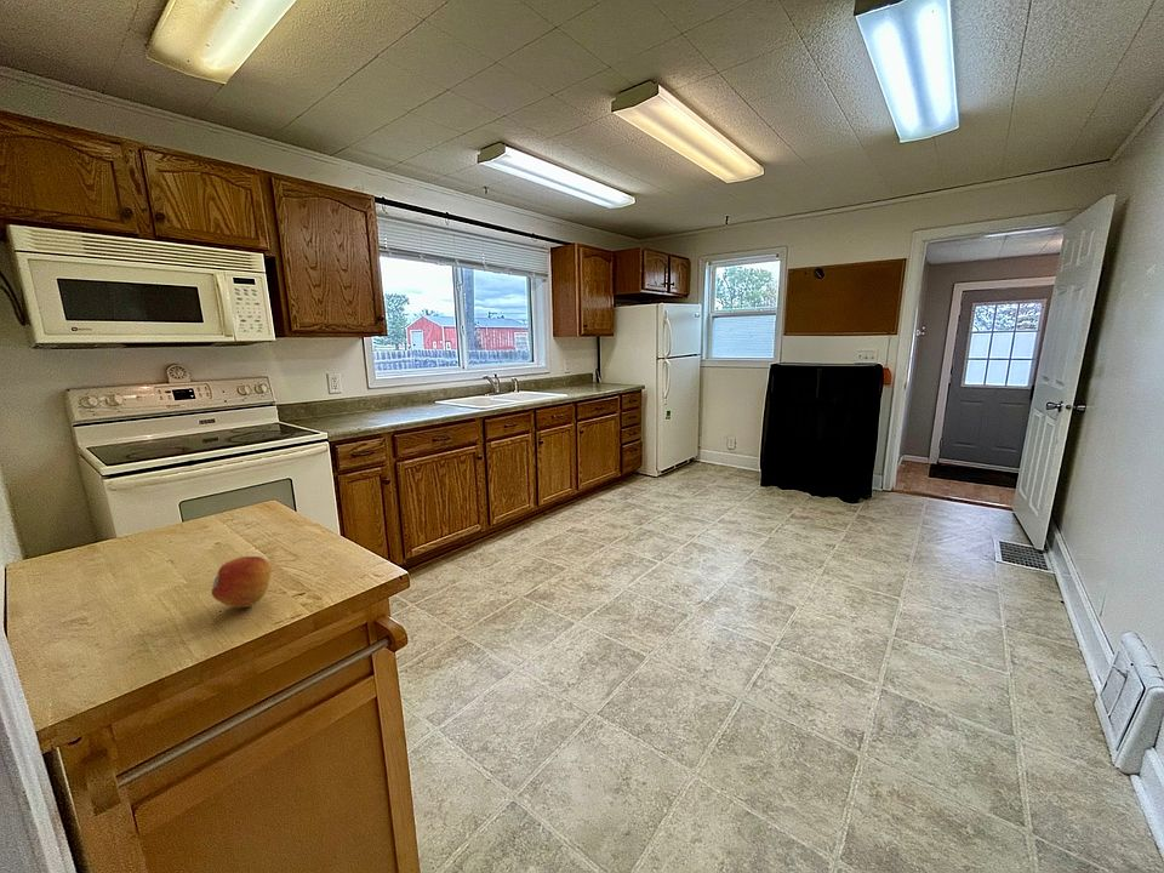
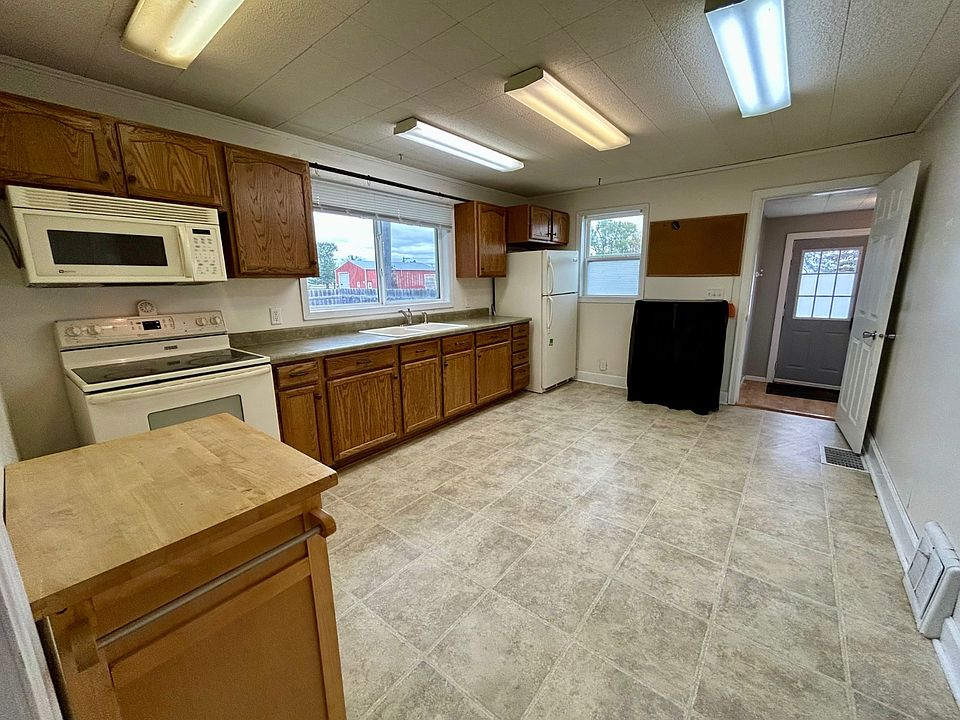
- fruit (242, 582)
